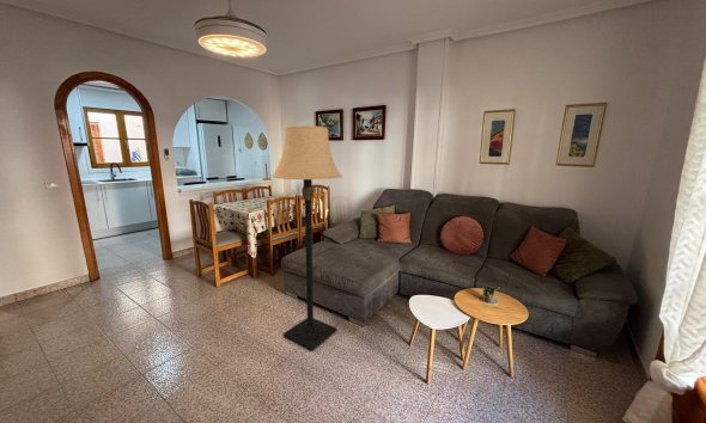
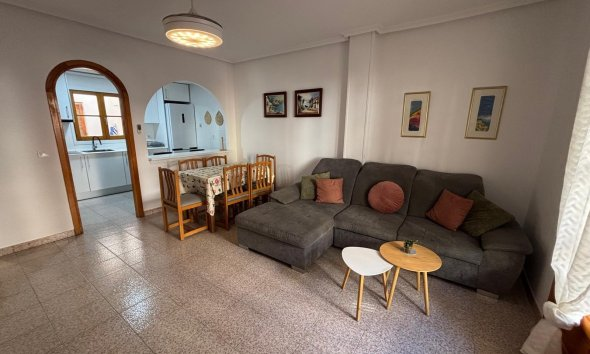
- lamp (308, 238)
